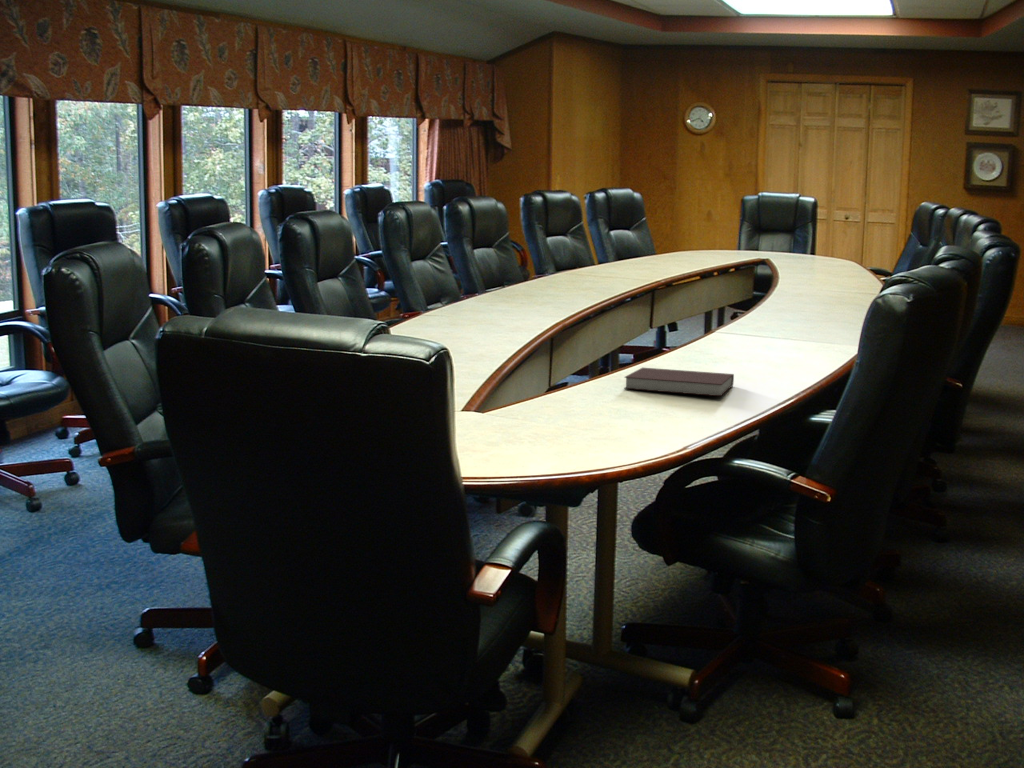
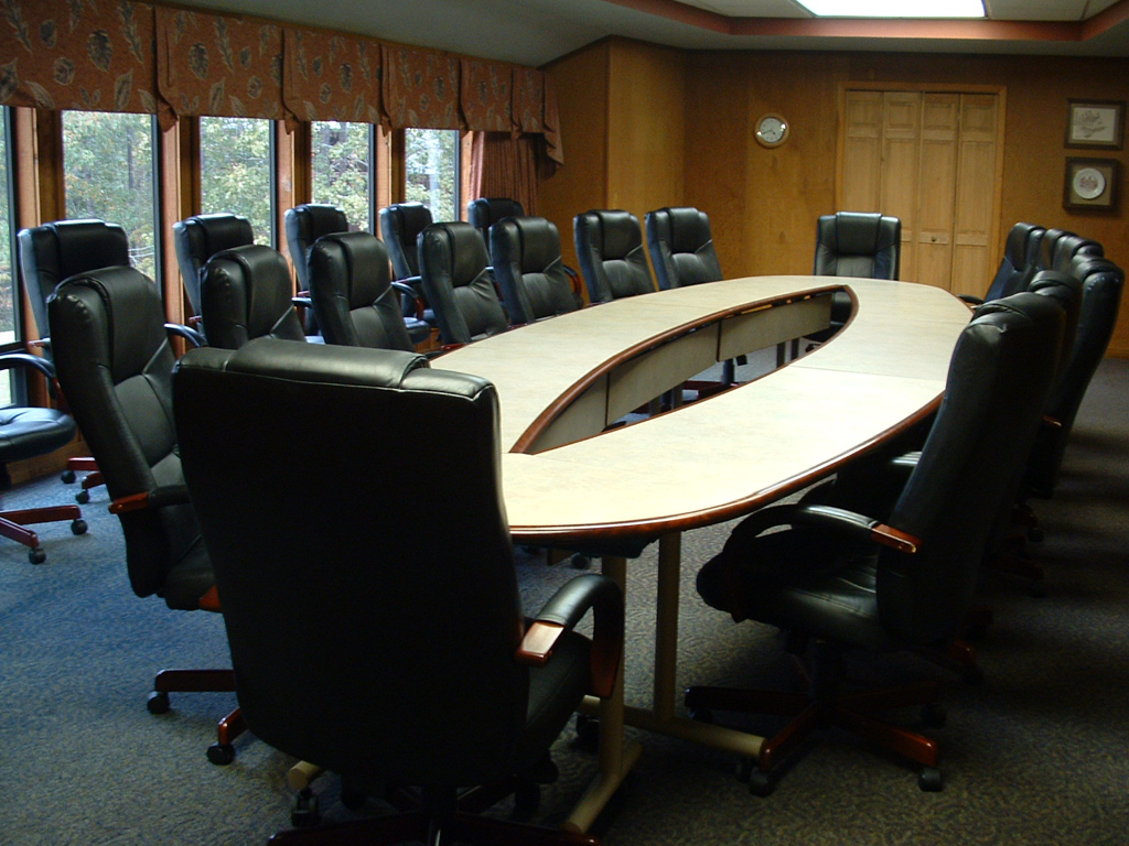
- notebook (679, 381)
